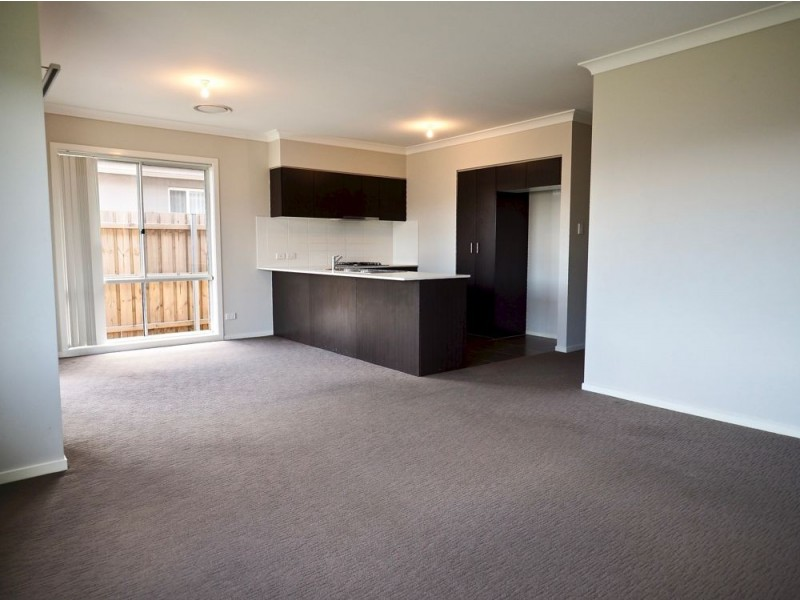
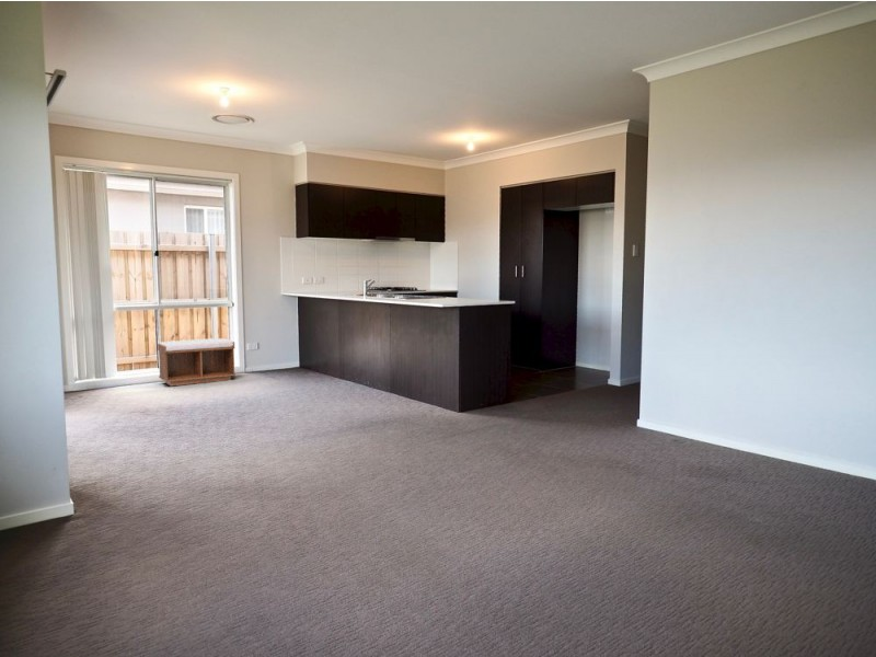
+ bench (197, 360)
